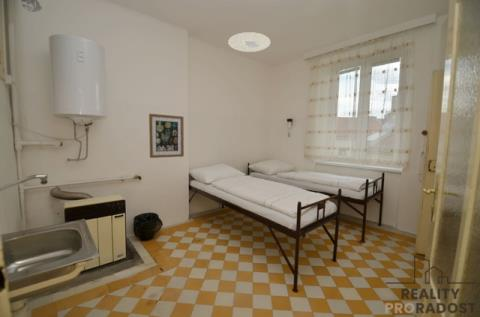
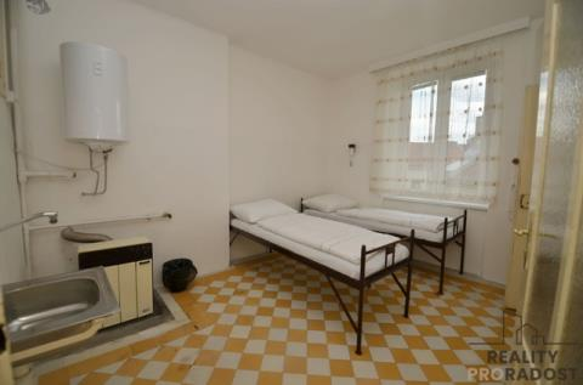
- wall art (167, 136)
- ceiling light (249, 40)
